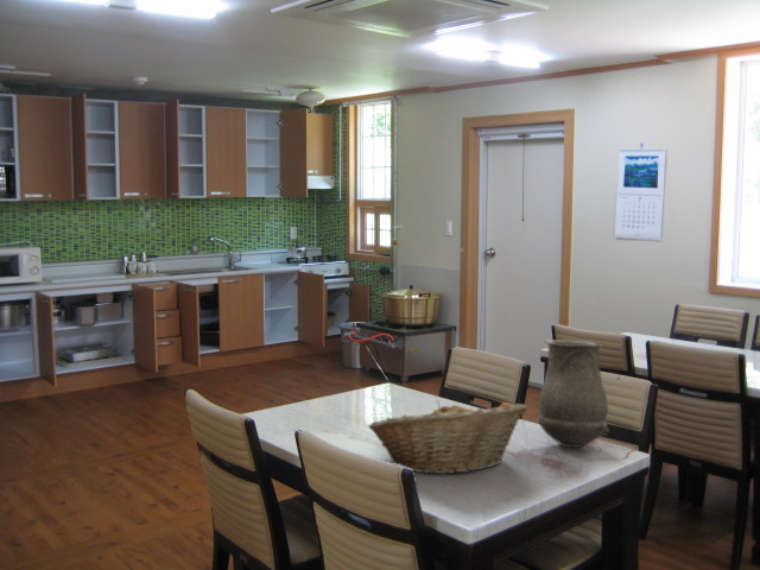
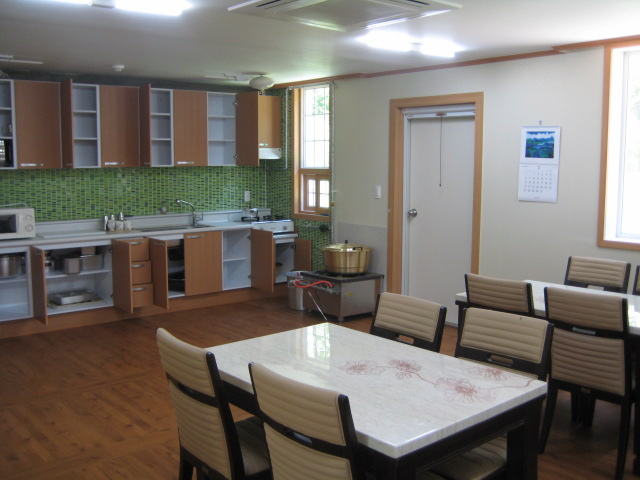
- fruit basket (448, 429)
- vase (572, 393)
